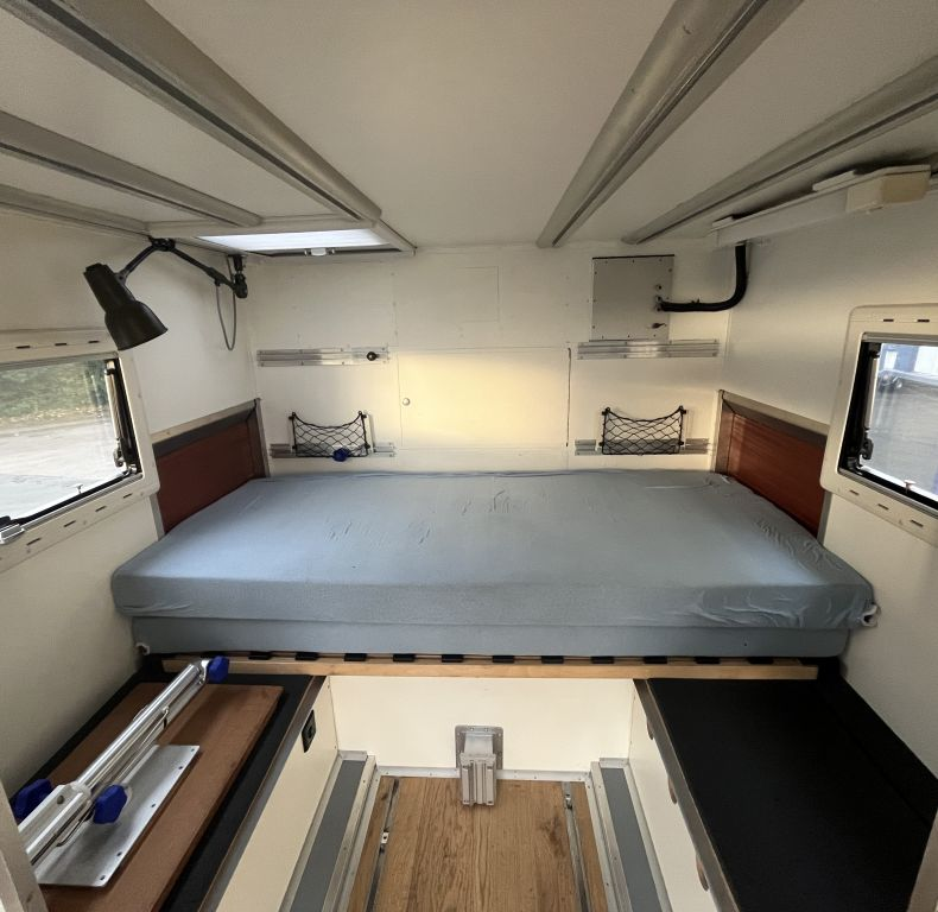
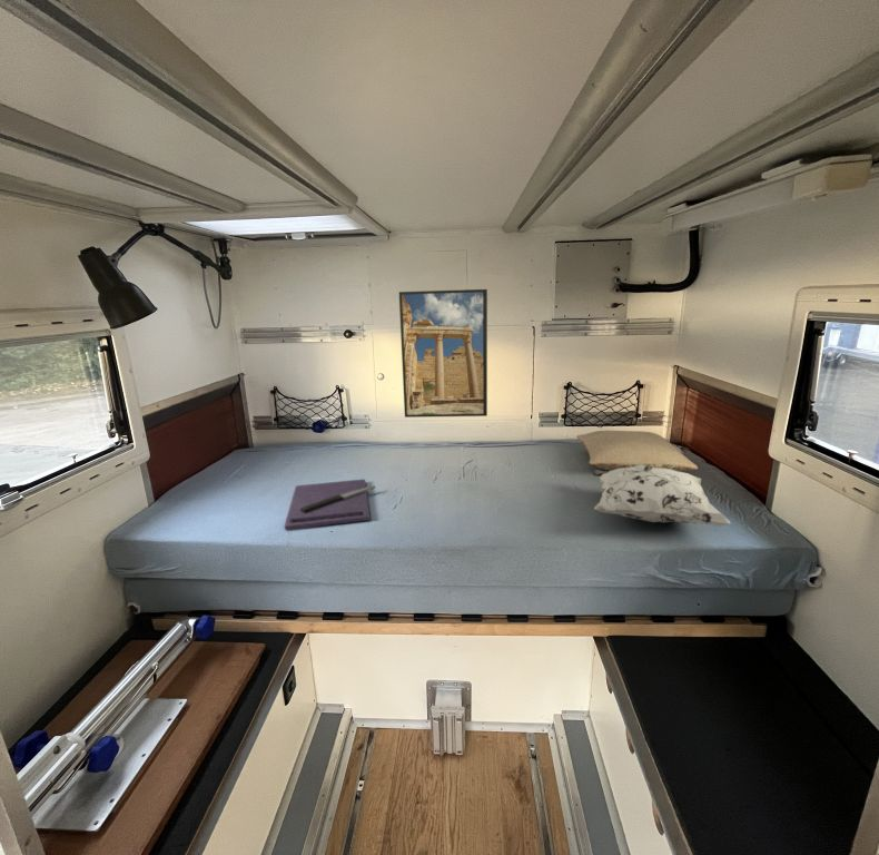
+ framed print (444, 355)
+ pillow (630, 450)
+ decorative pillow (651, 492)
+ cutting board (334, 499)
